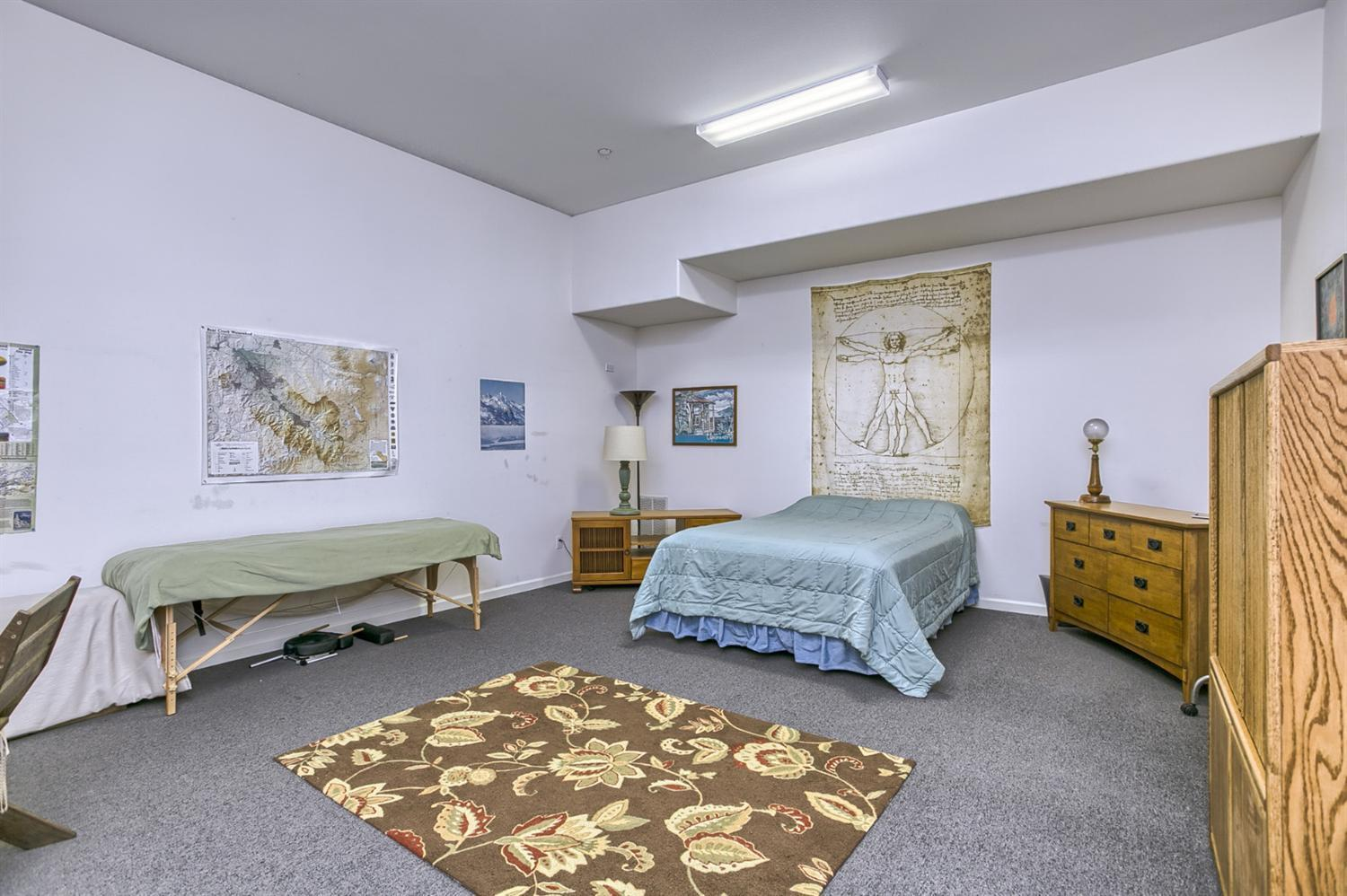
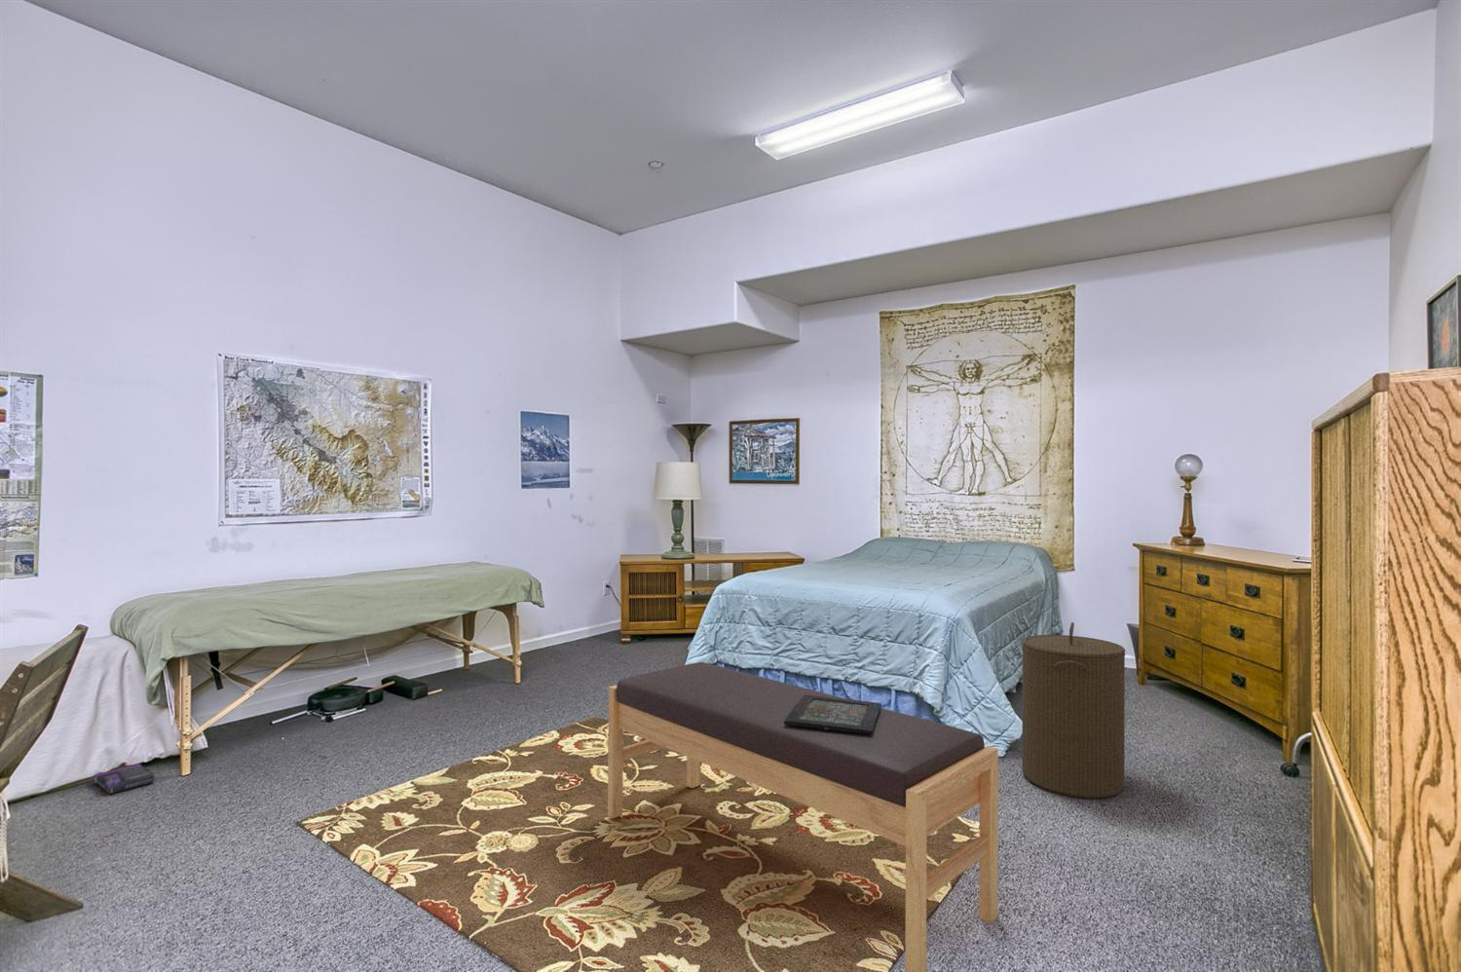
+ bench (777, 780)
+ box (124, 778)
+ decorative box (835, 712)
+ laundry hamper (1072, 701)
